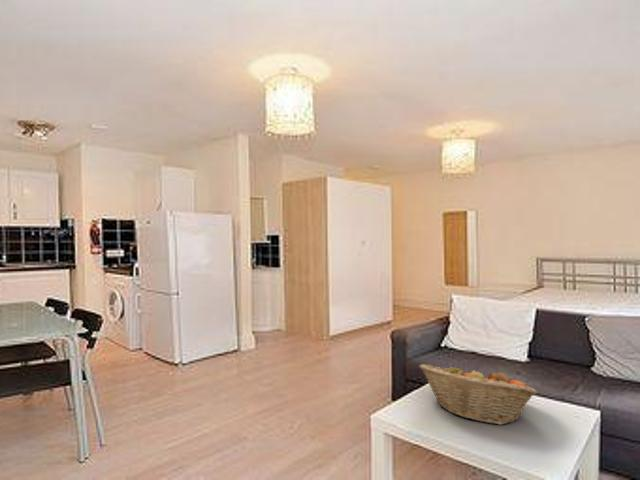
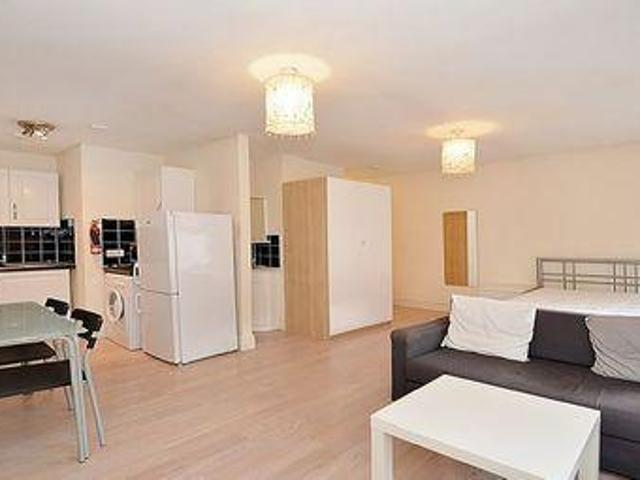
- fruit basket (474, 386)
